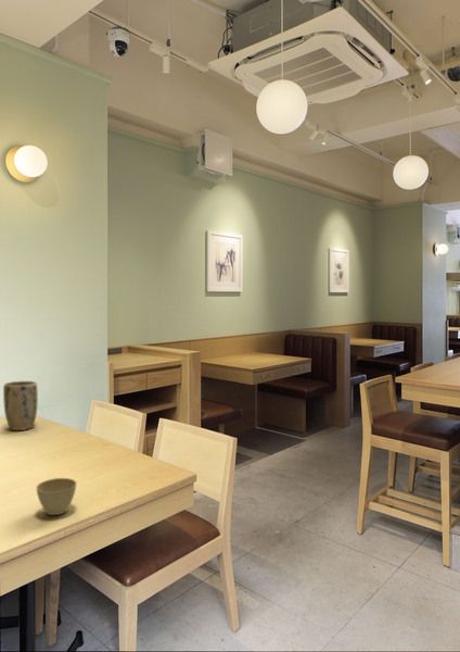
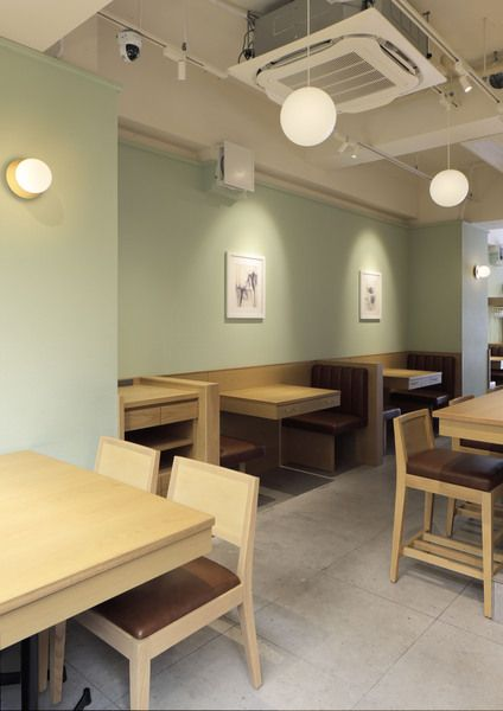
- plant pot (21, 405)
- flower pot (56, 498)
